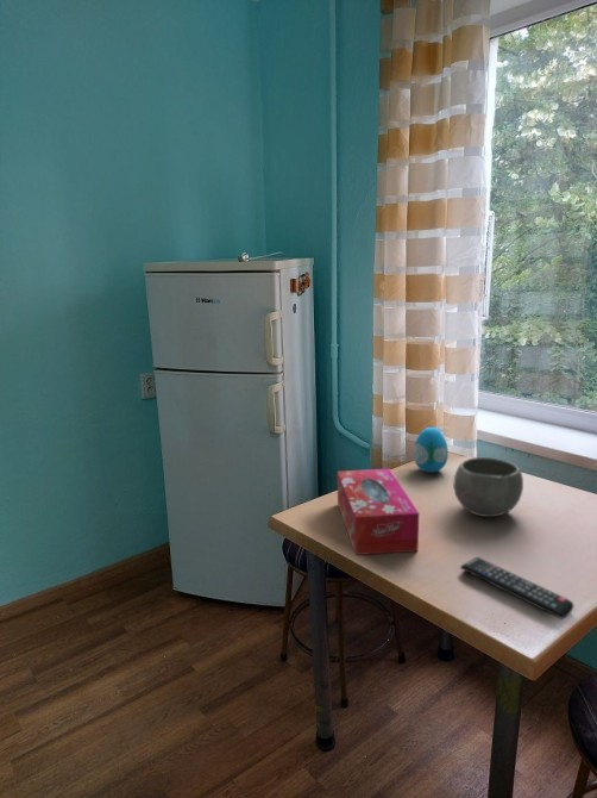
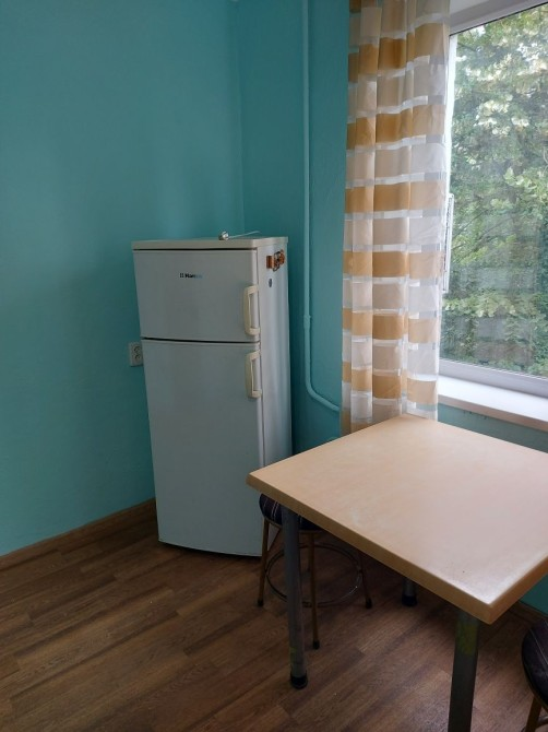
- decorative egg (431, 449)
- tissue box (373, 507)
- ceramic bowl (486, 488)
- remote control (513, 585)
